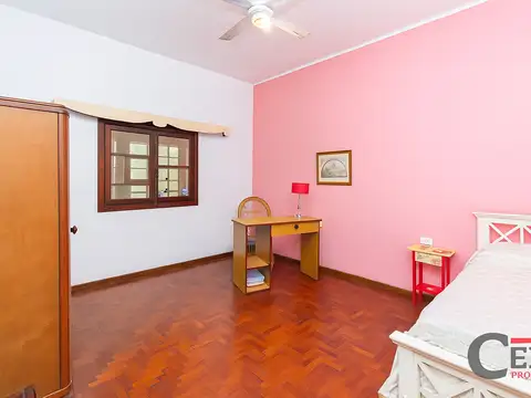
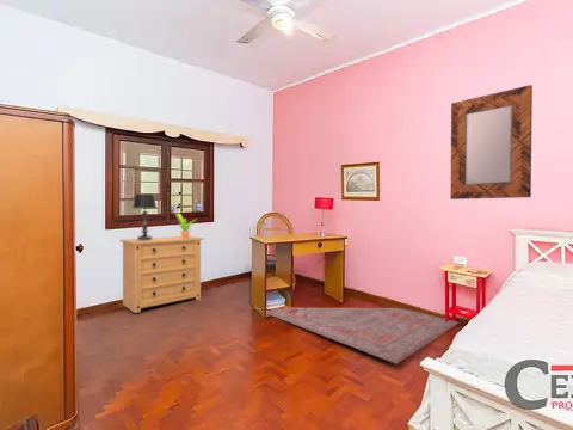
+ table lamp (144, 216)
+ home mirror (487, 146)
+ dresser (162, 270)
+ rug (343, 313)
+ potted plant (185, 225)
